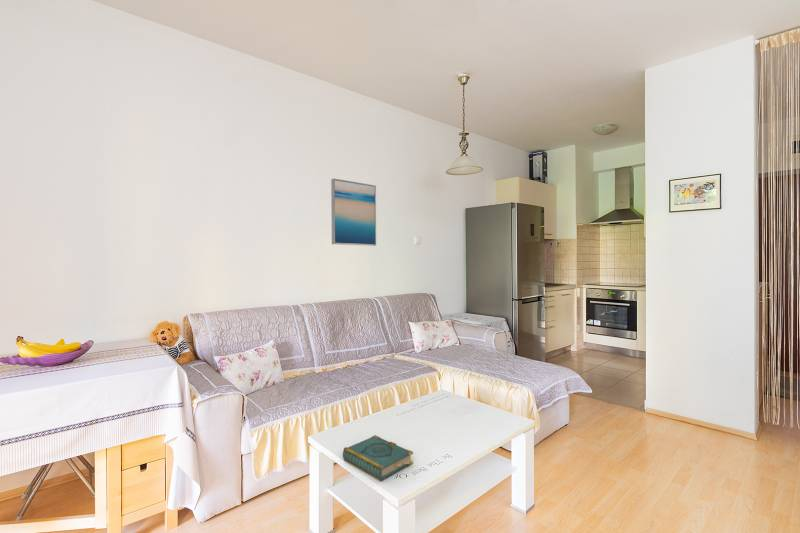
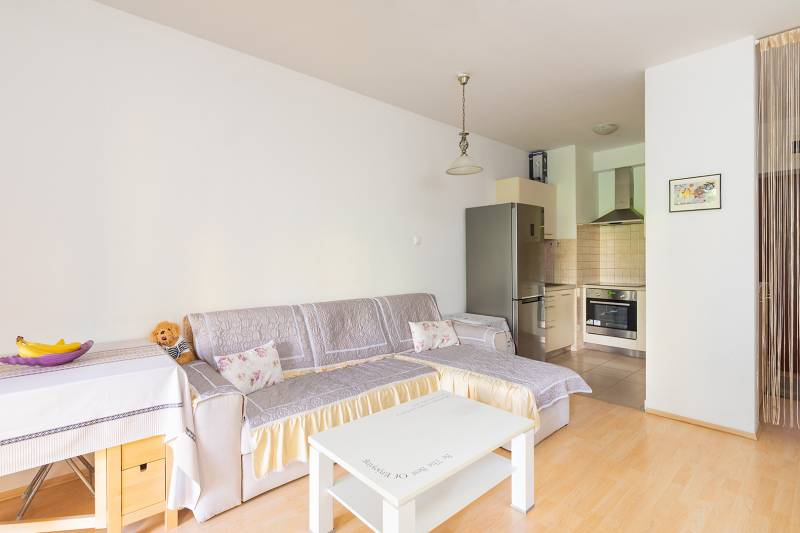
- book (378, 456)
- wall art (354, 213)
